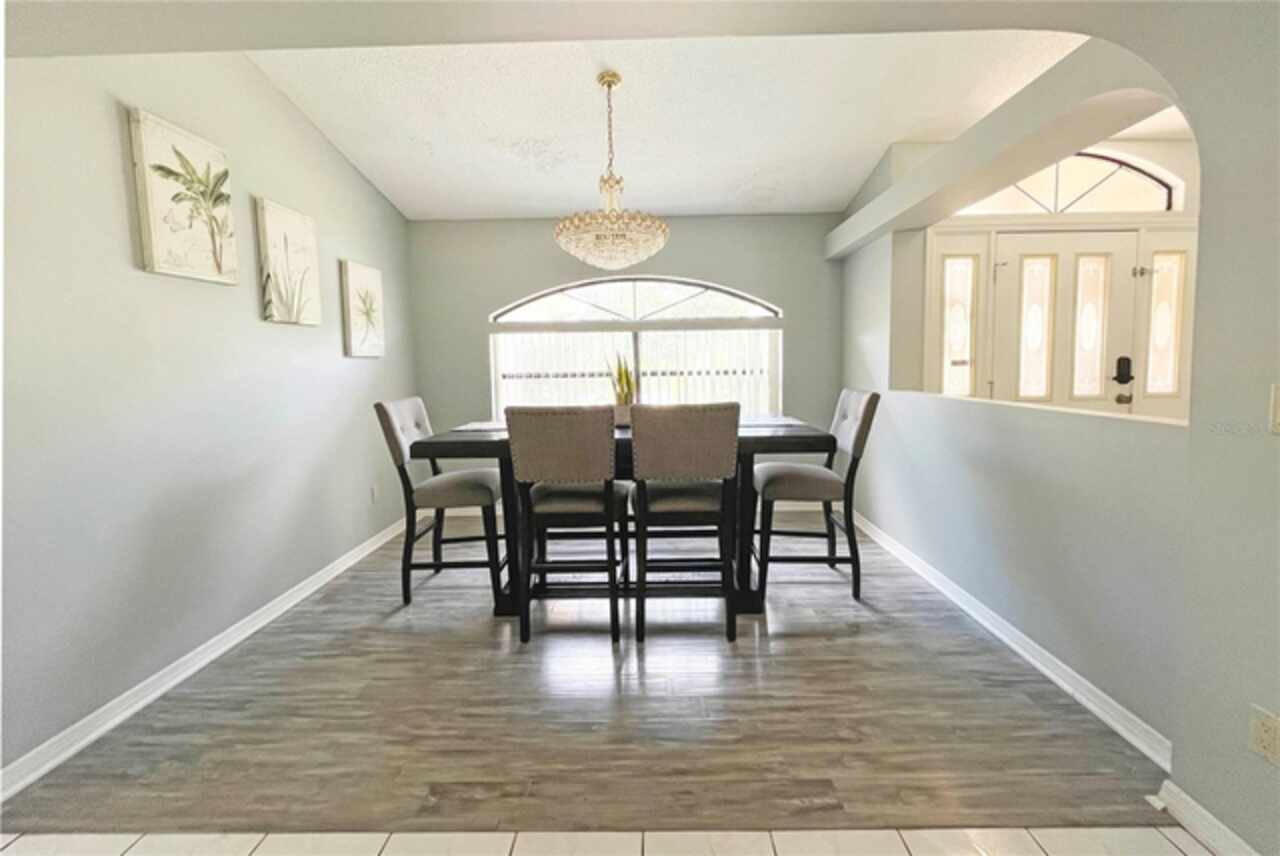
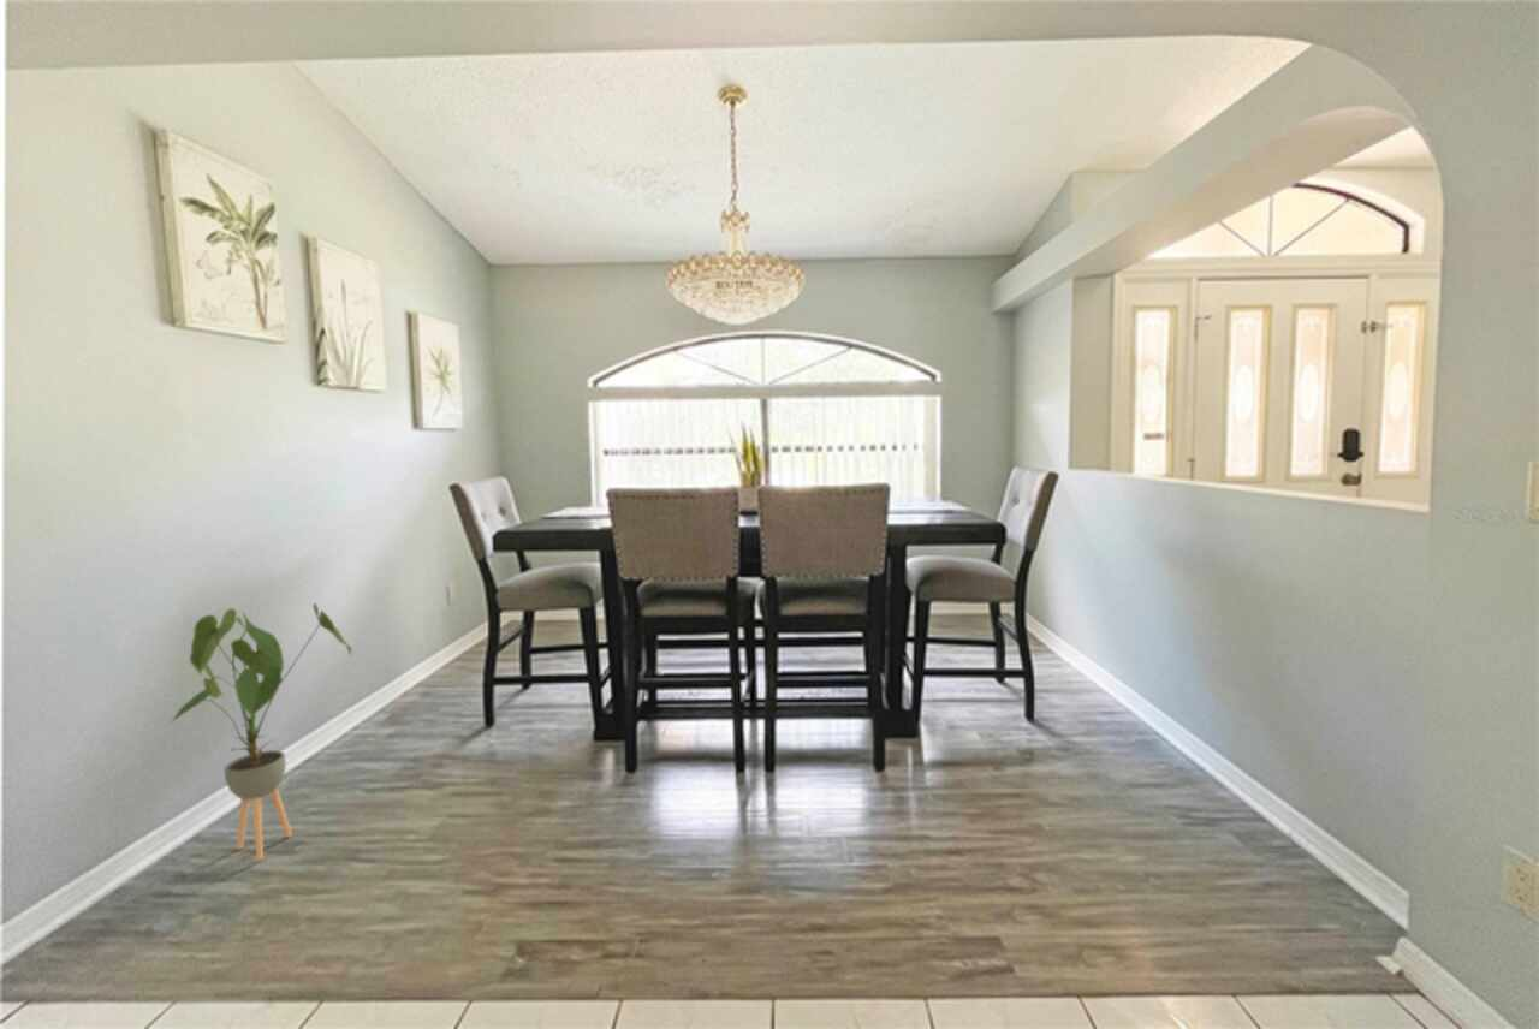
+ house plant (254, 726)
